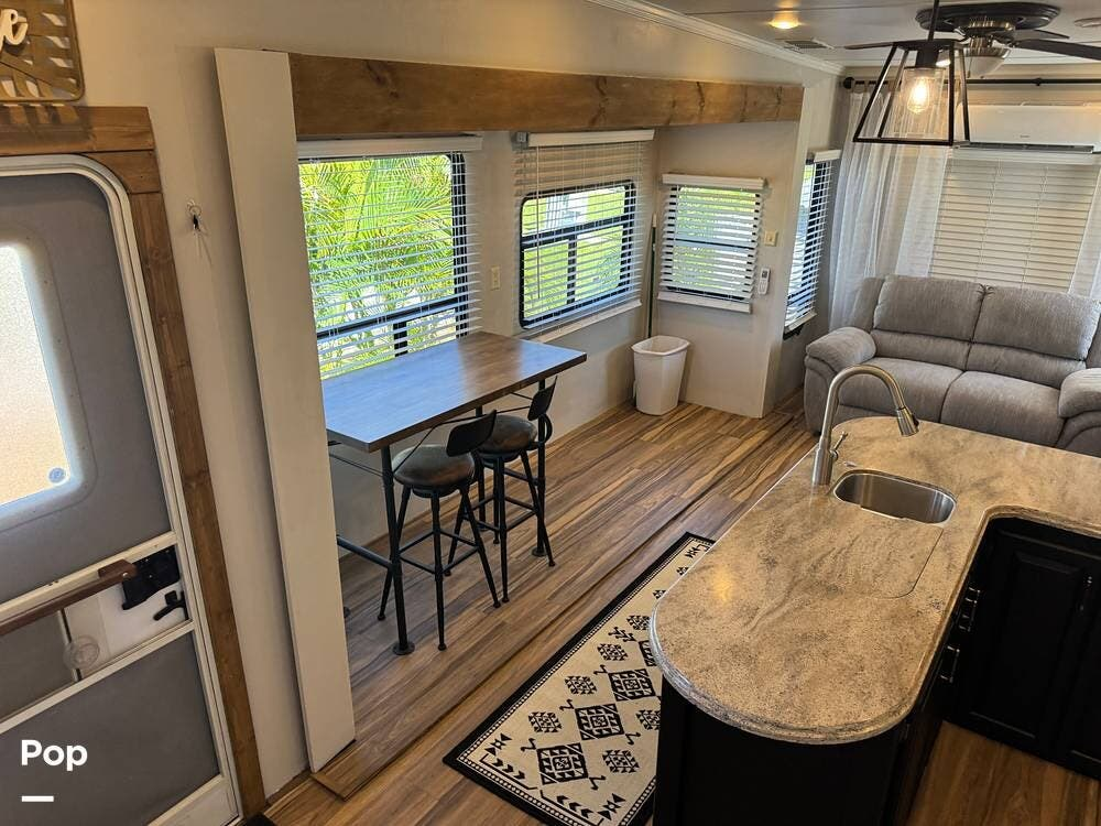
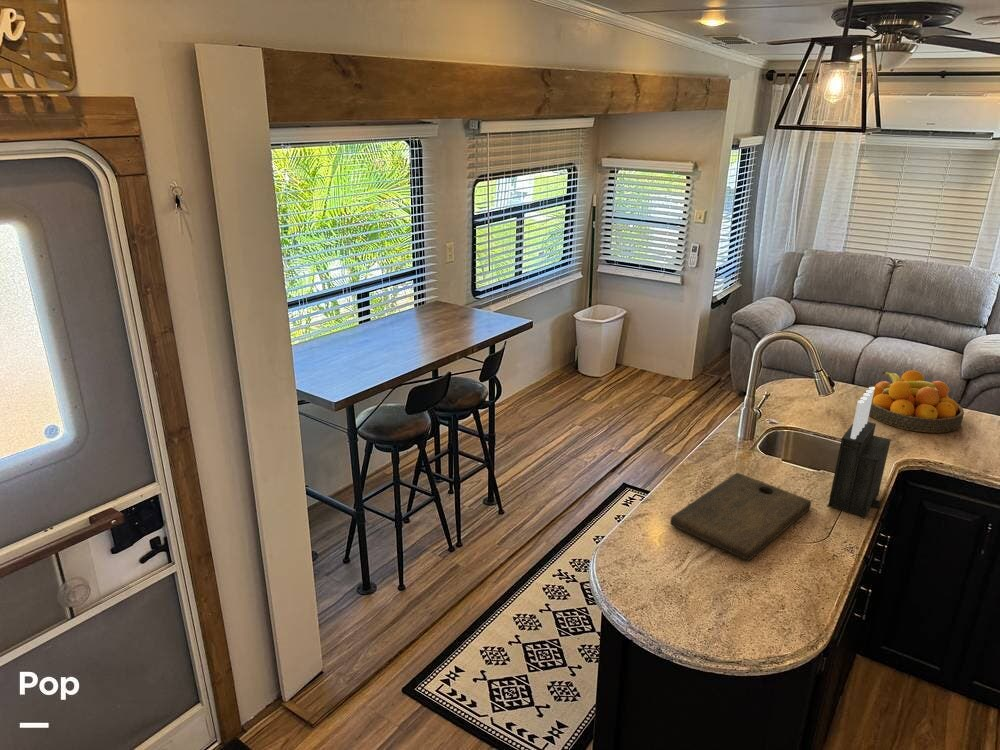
+ knife block (868, 451)
+ fruit bowl (914, 396)
+ cutting board (742, 512)
